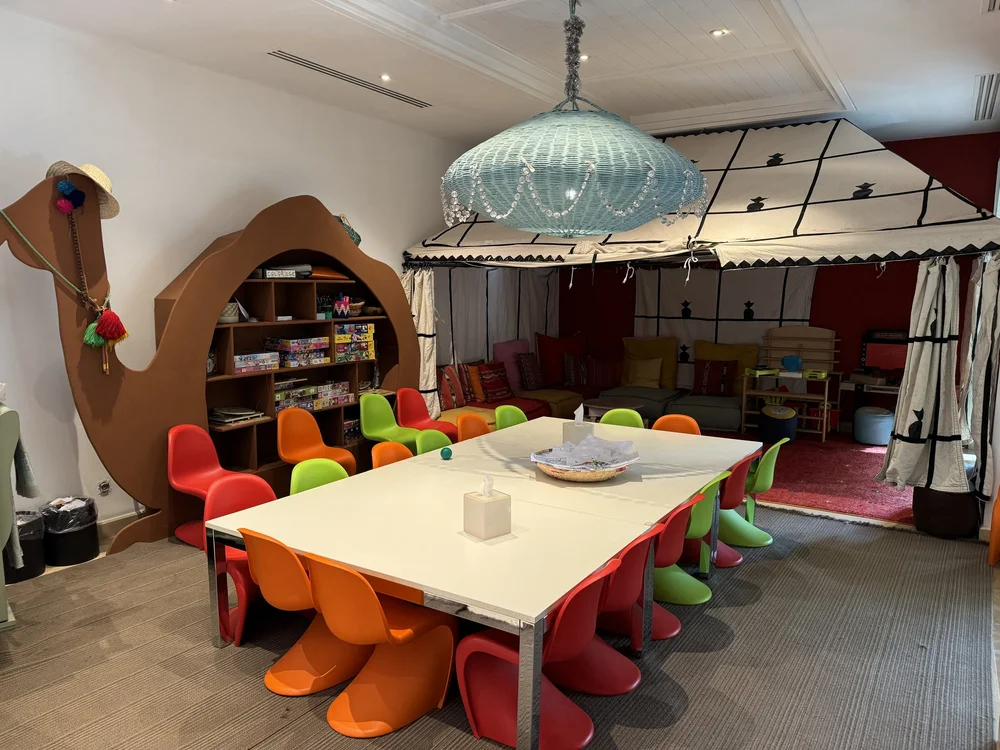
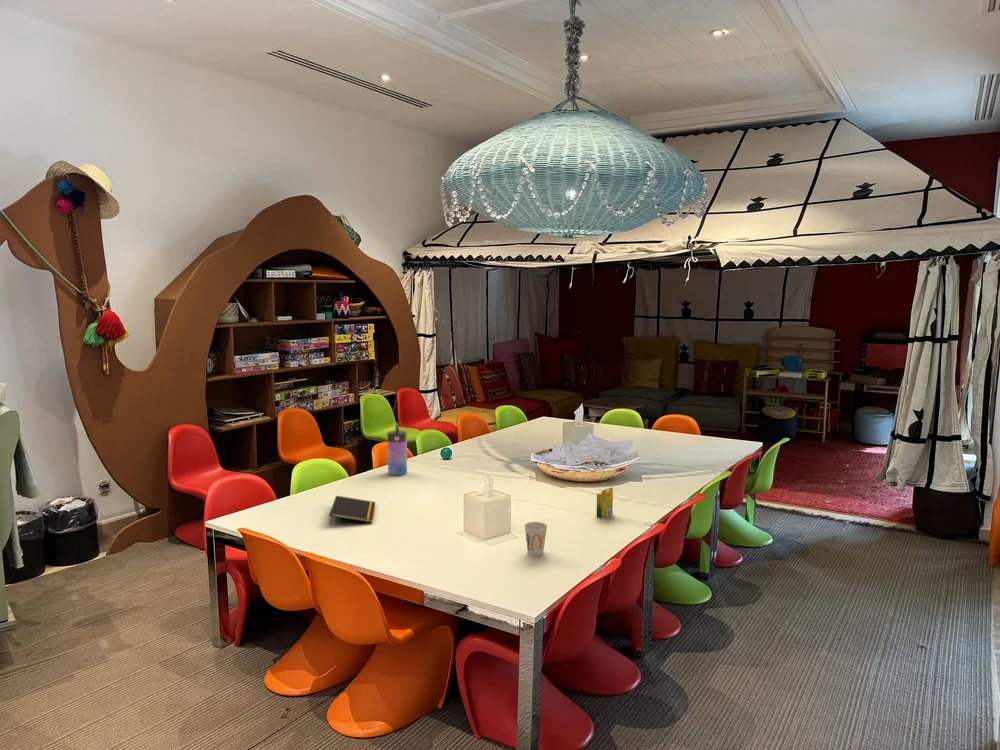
+ crayon box (604, 502)
+ notepad (353, 508)
+ water bottle (397, 448)
+ cup (535, 539)
